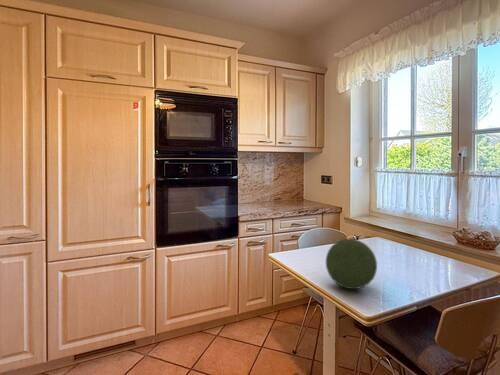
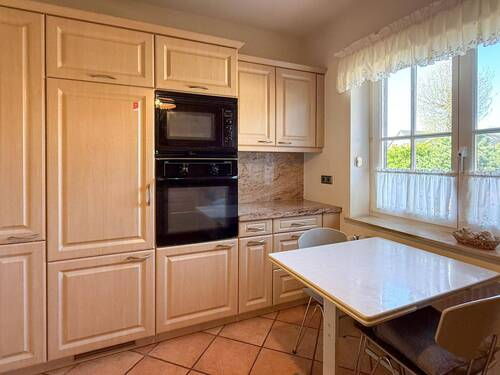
- decorative orb (350, 263)
